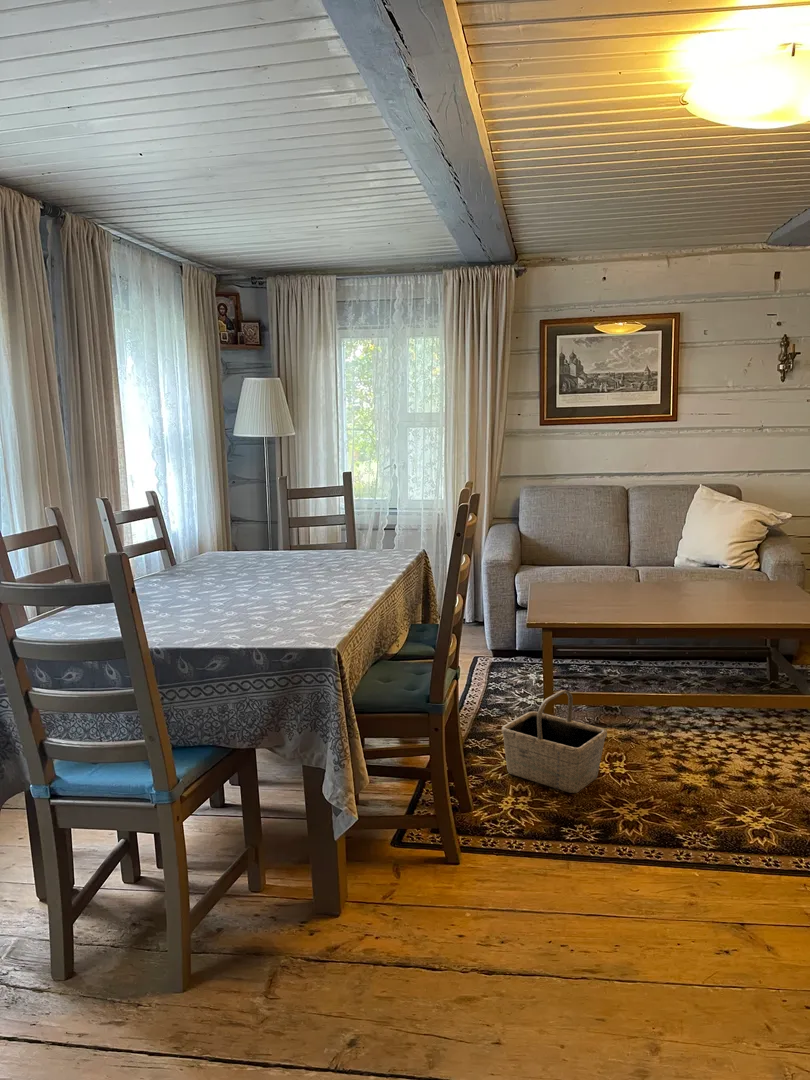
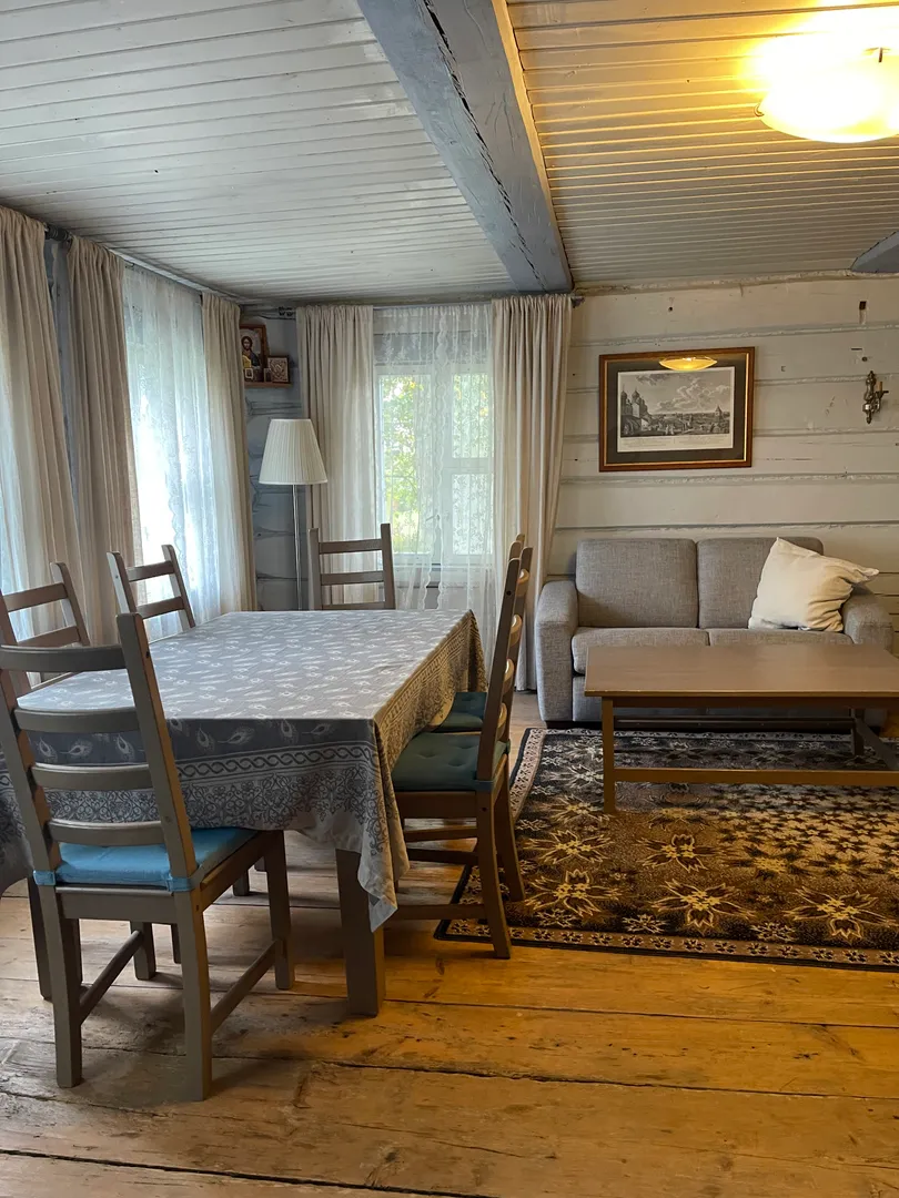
- basket (553, 734)
